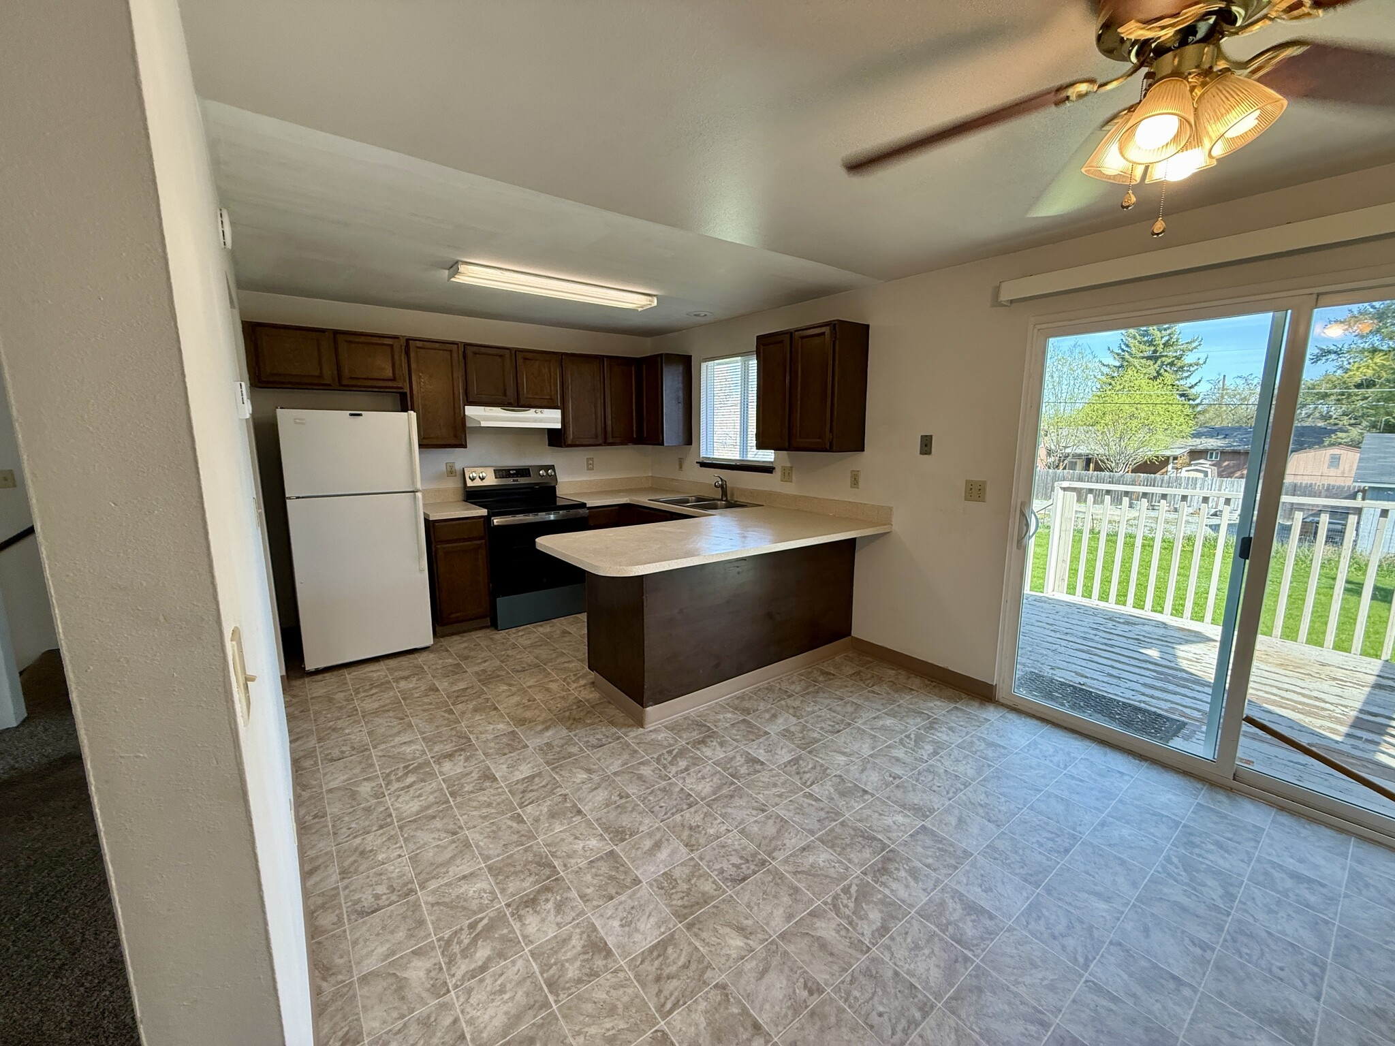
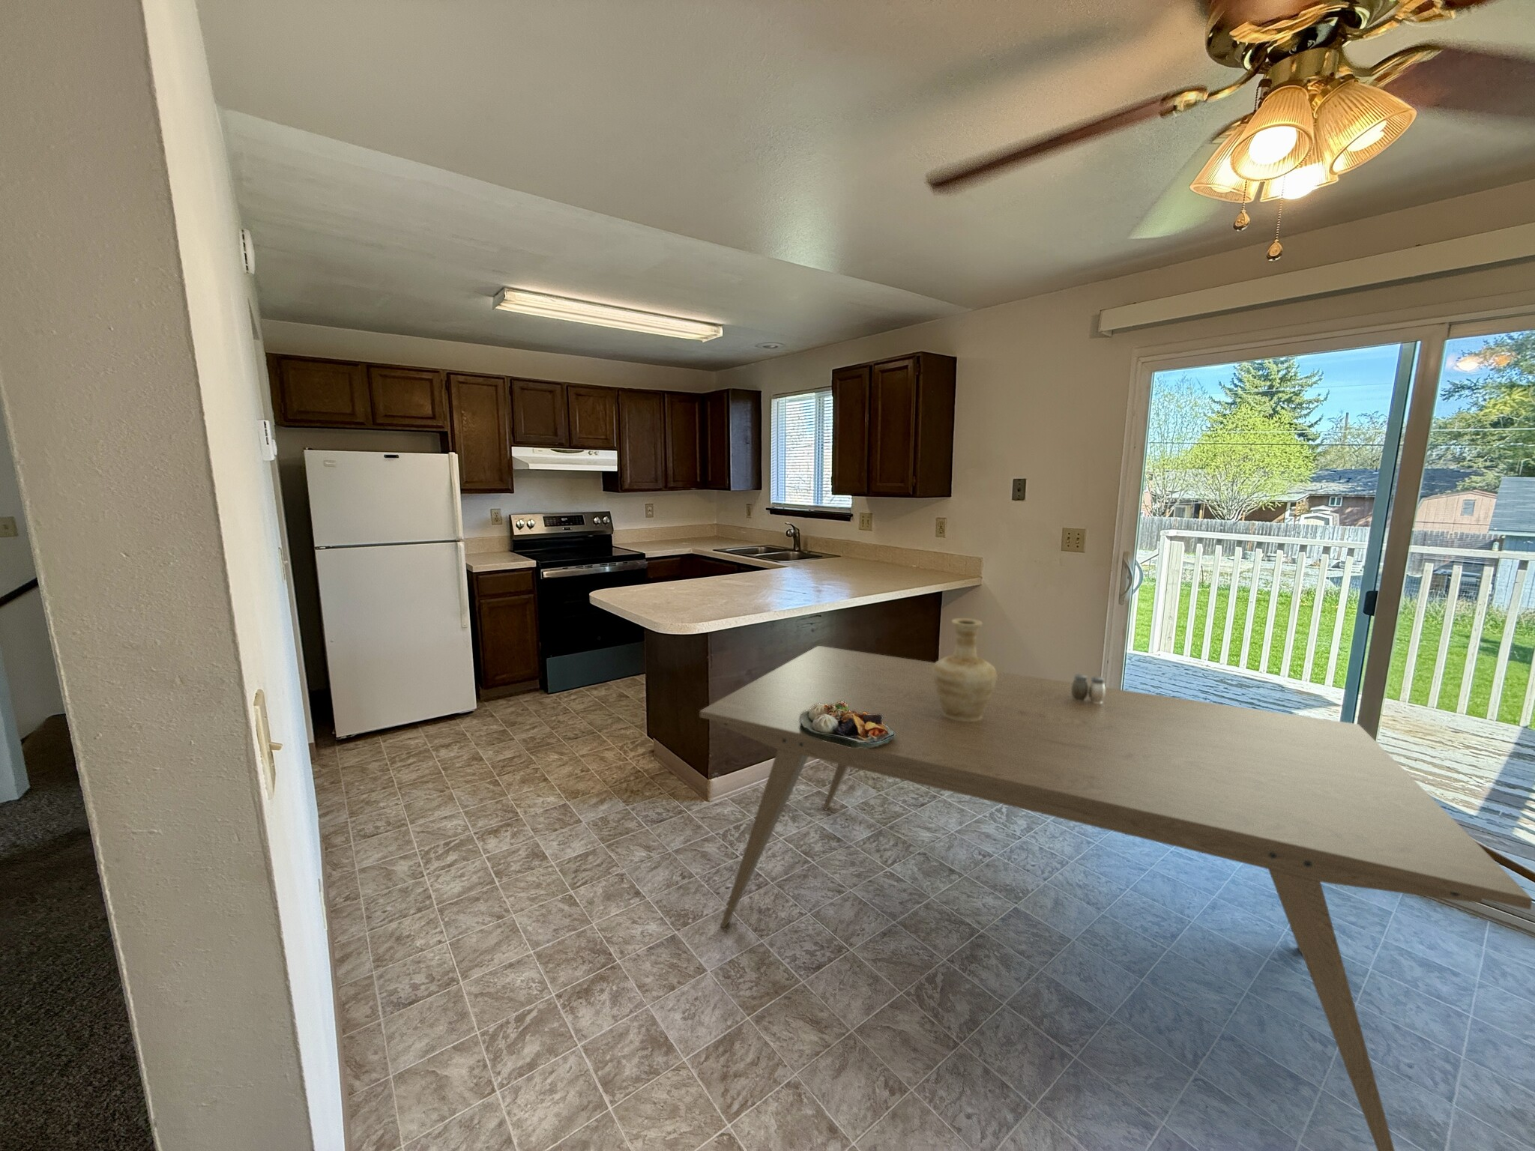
+ food plate (845, 718)
+ dining table (1019, 808)
+ salt and pepper shaker (1088, 687)
+ vase (963, 667)
